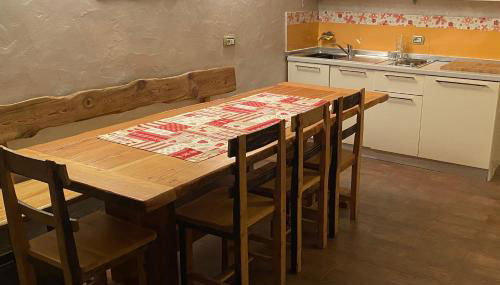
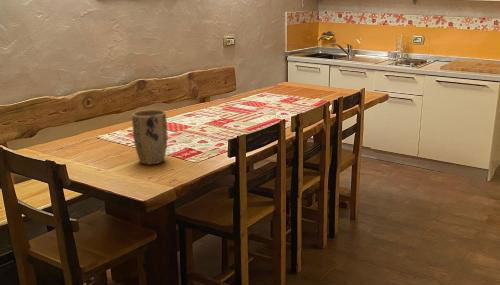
+ plant pot (150, 137)
